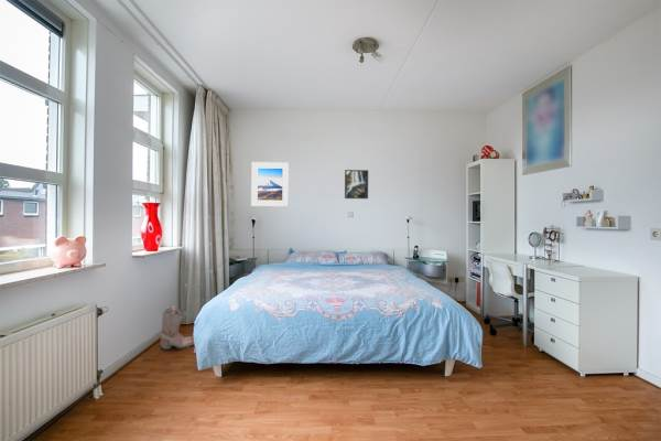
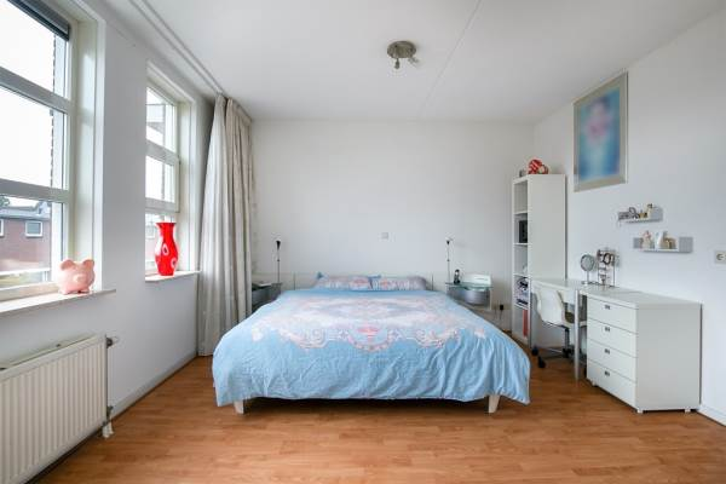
- boots (178, 325)
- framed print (356, 184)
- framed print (270, 184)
